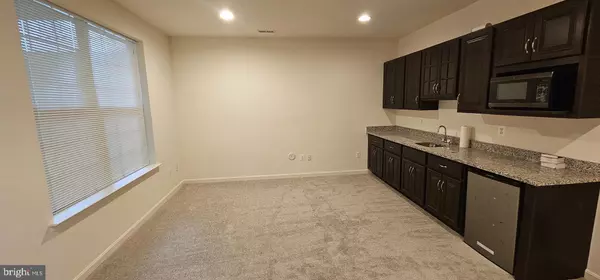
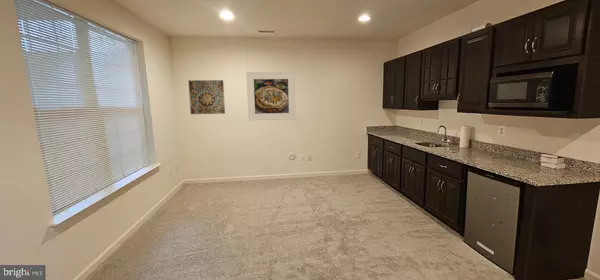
+ wall art (207, 97)
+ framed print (271, 96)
